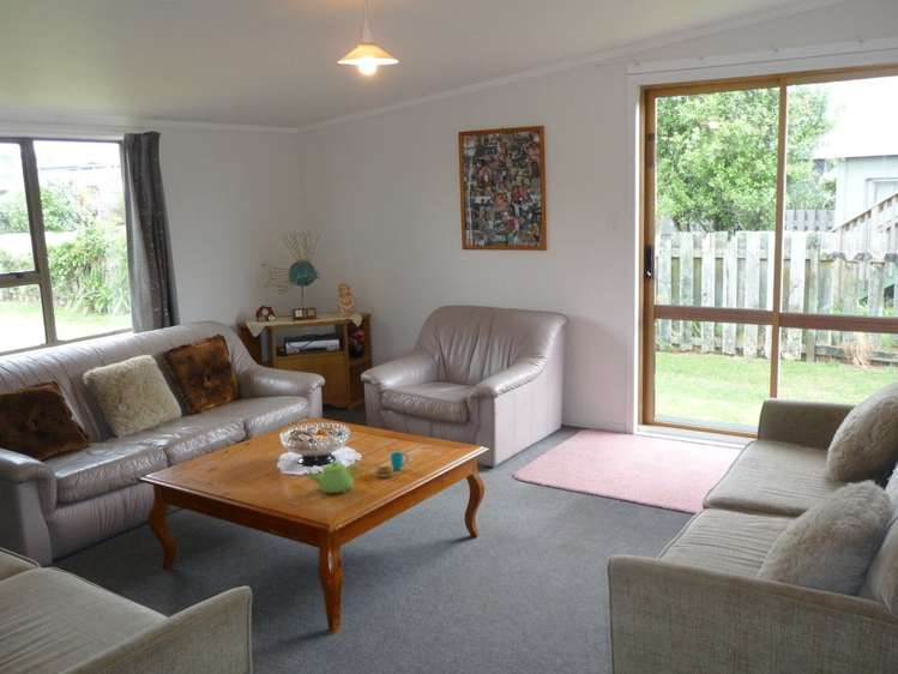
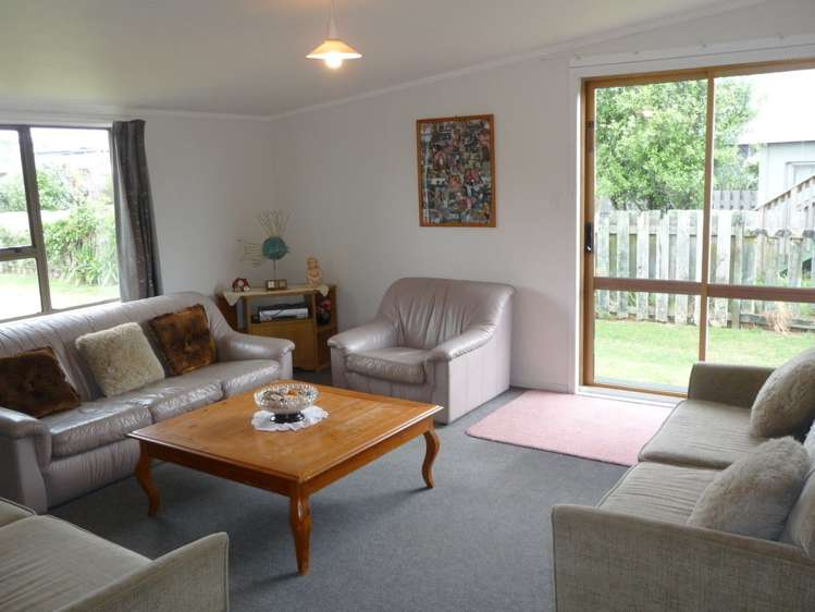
- teapot (332, 476)
- cup (392, 464)
